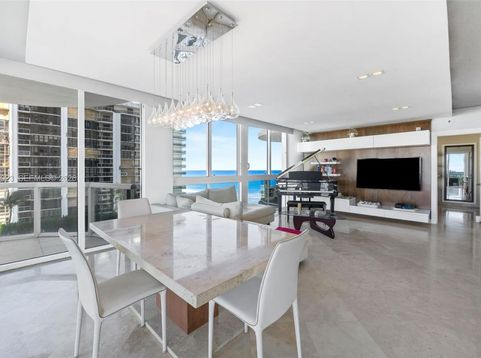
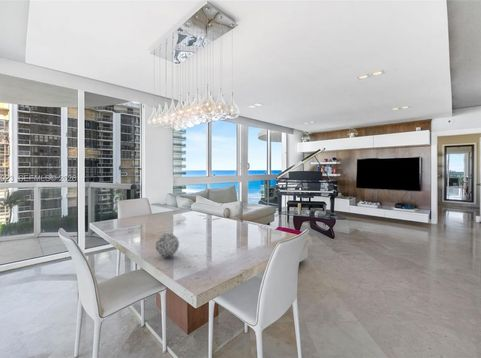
+ decorative ball (167, 244)
